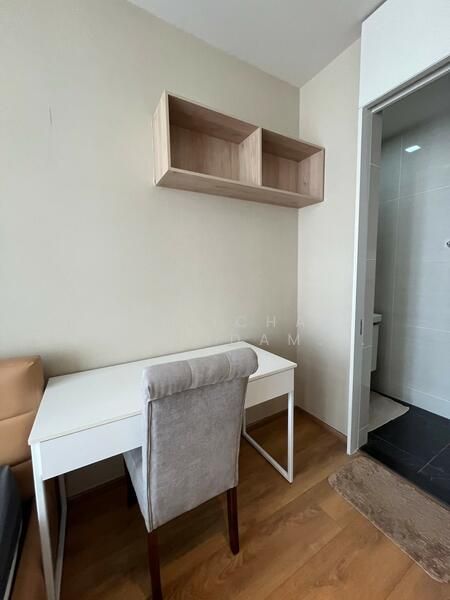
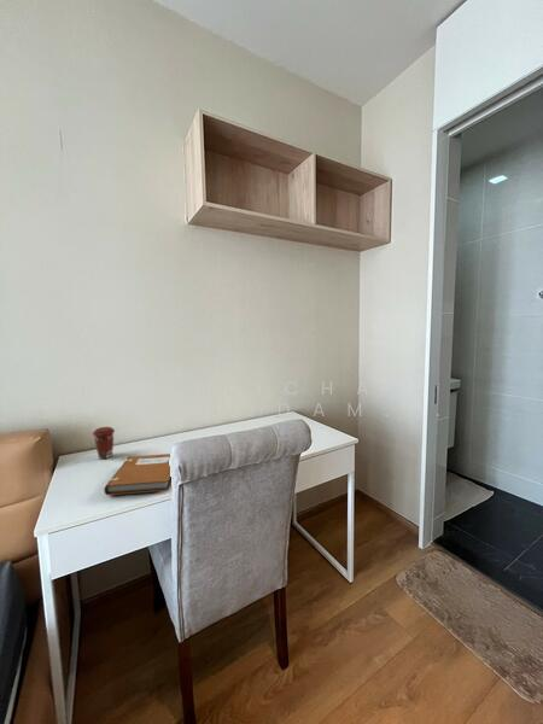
+ coffee cup (104, 442)
+ notebook (146, 471)
